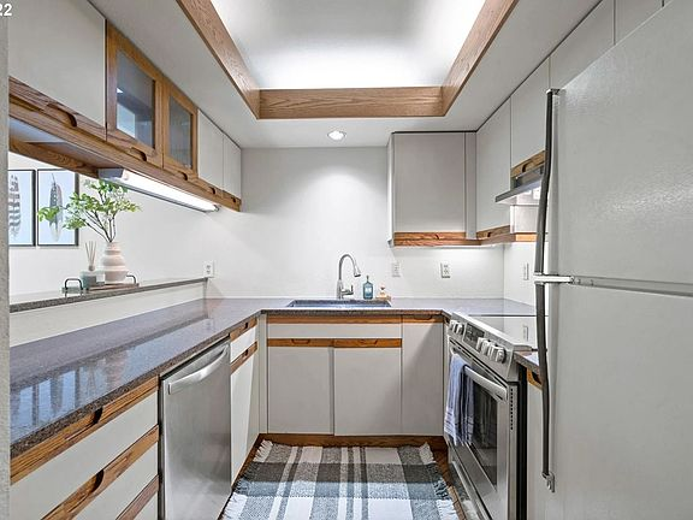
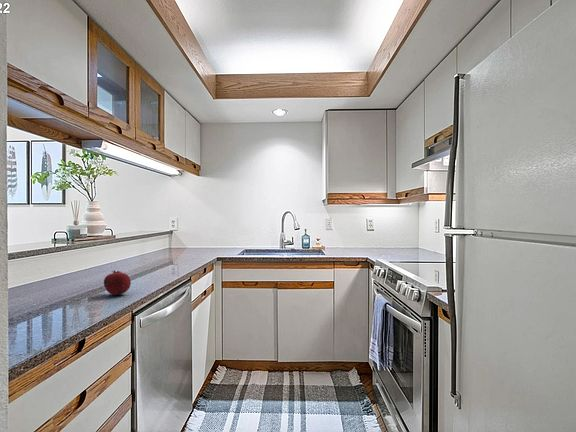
+ fruit (117, 282)
